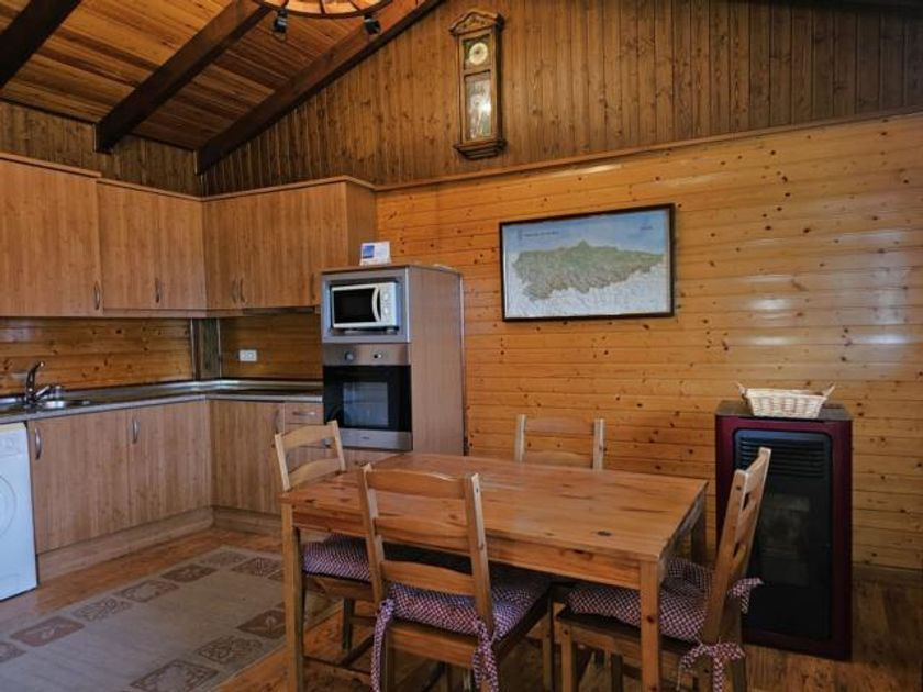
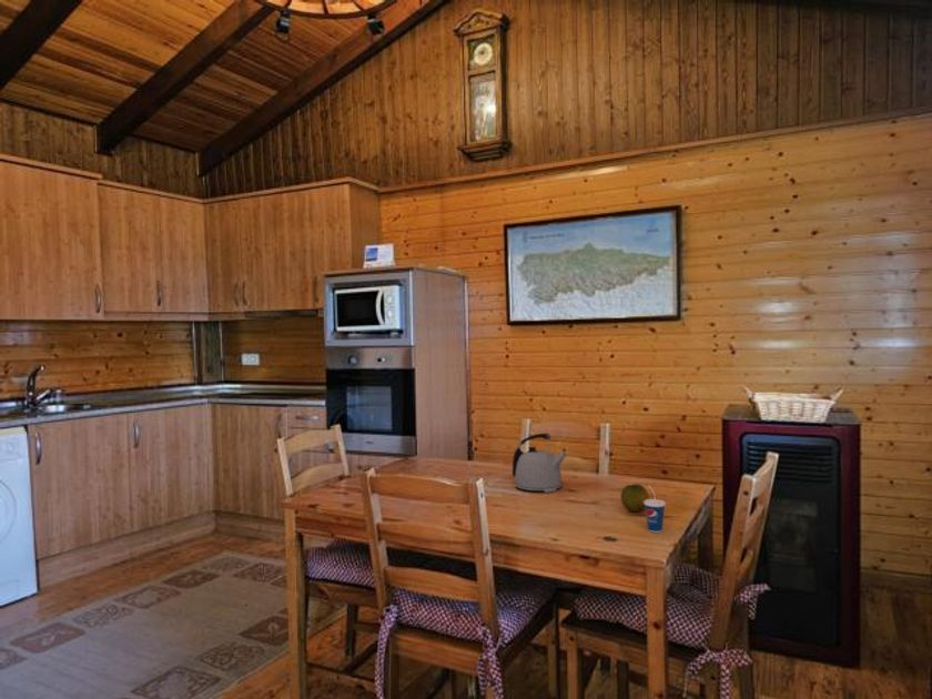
+ kettle (538, 459)
+ cup (655, 508)
+ fruit (635, 497)
